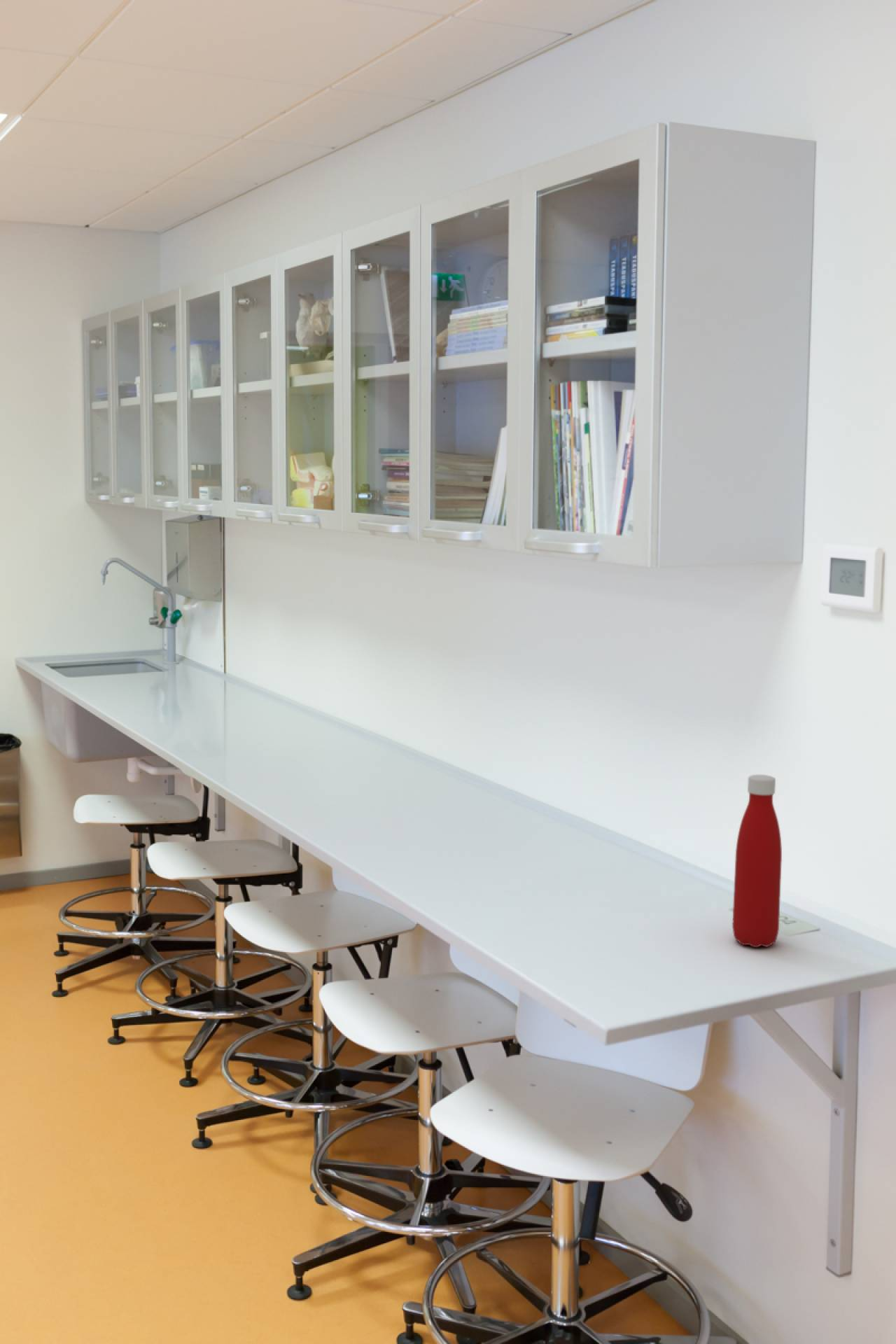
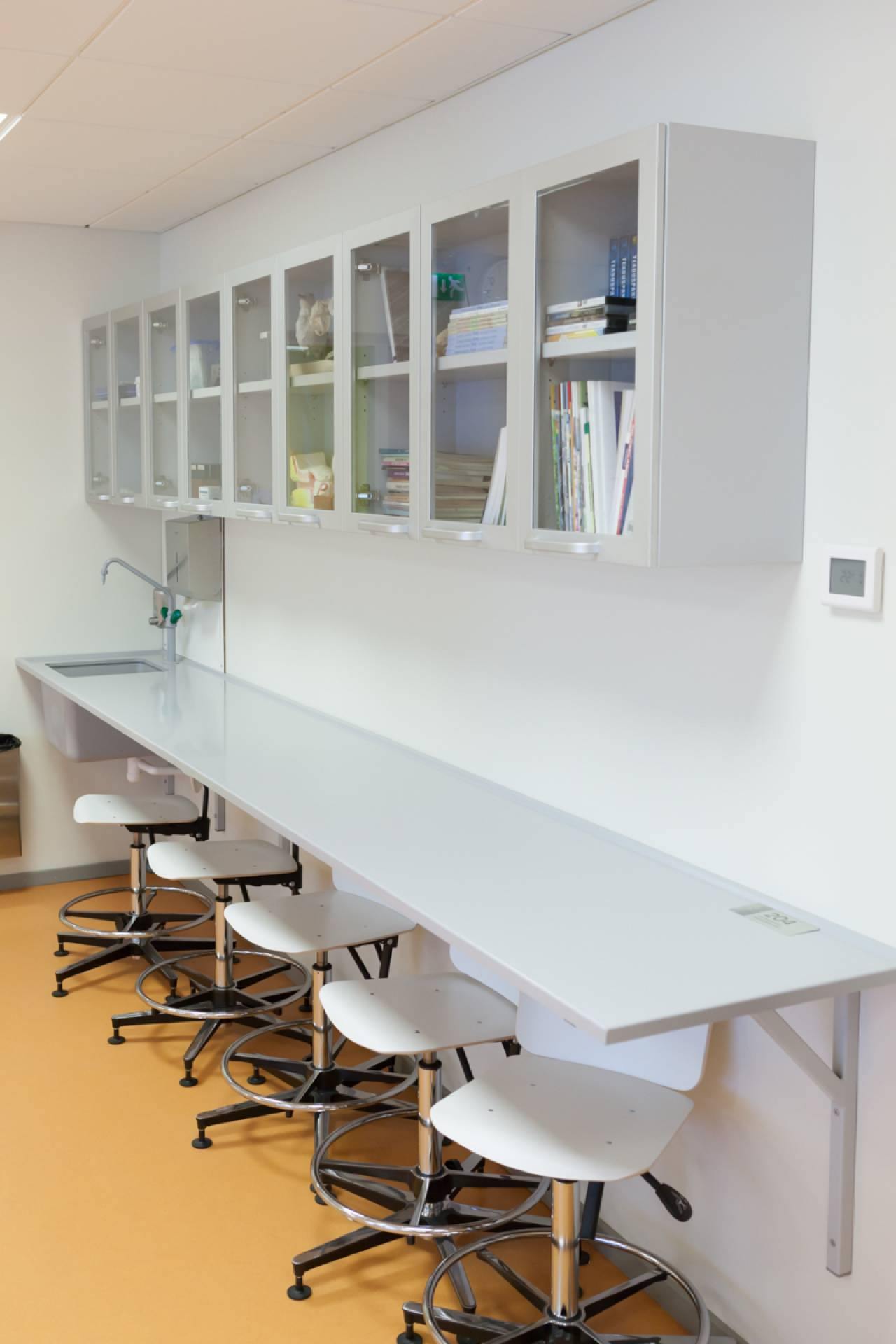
- bottle (758, 860)
